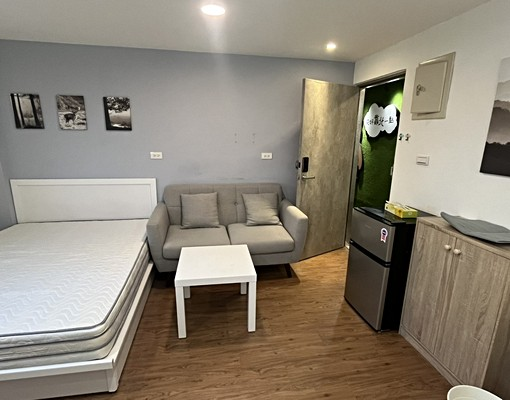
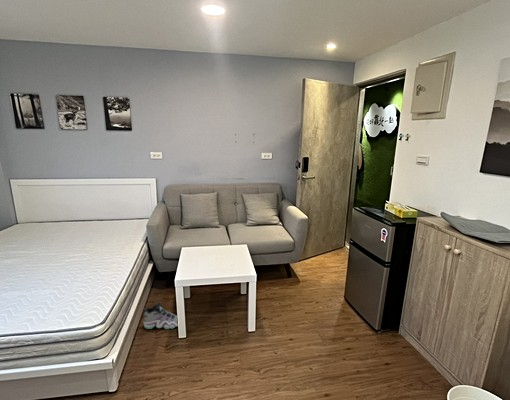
+ sneaker (163, 313)
